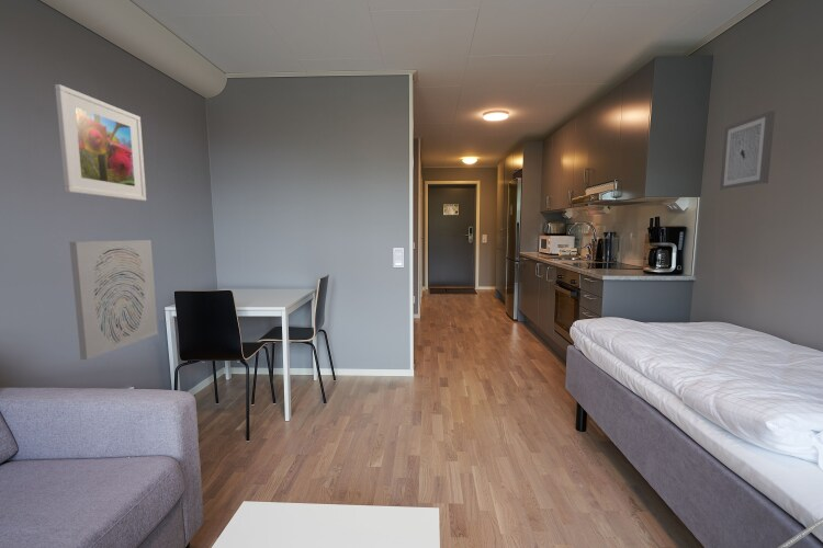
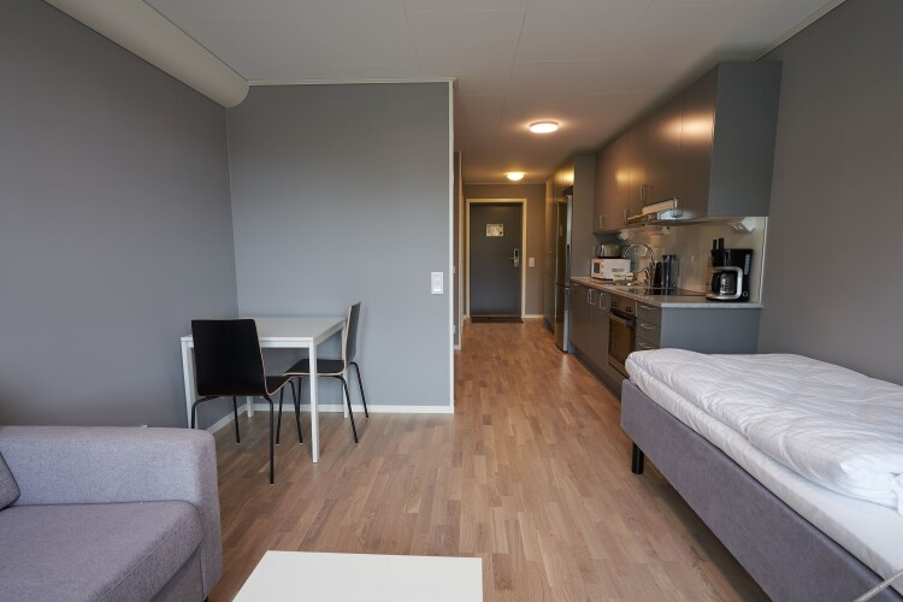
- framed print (106, 150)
- wall art (119, 294)
- wall art (745, 153)
